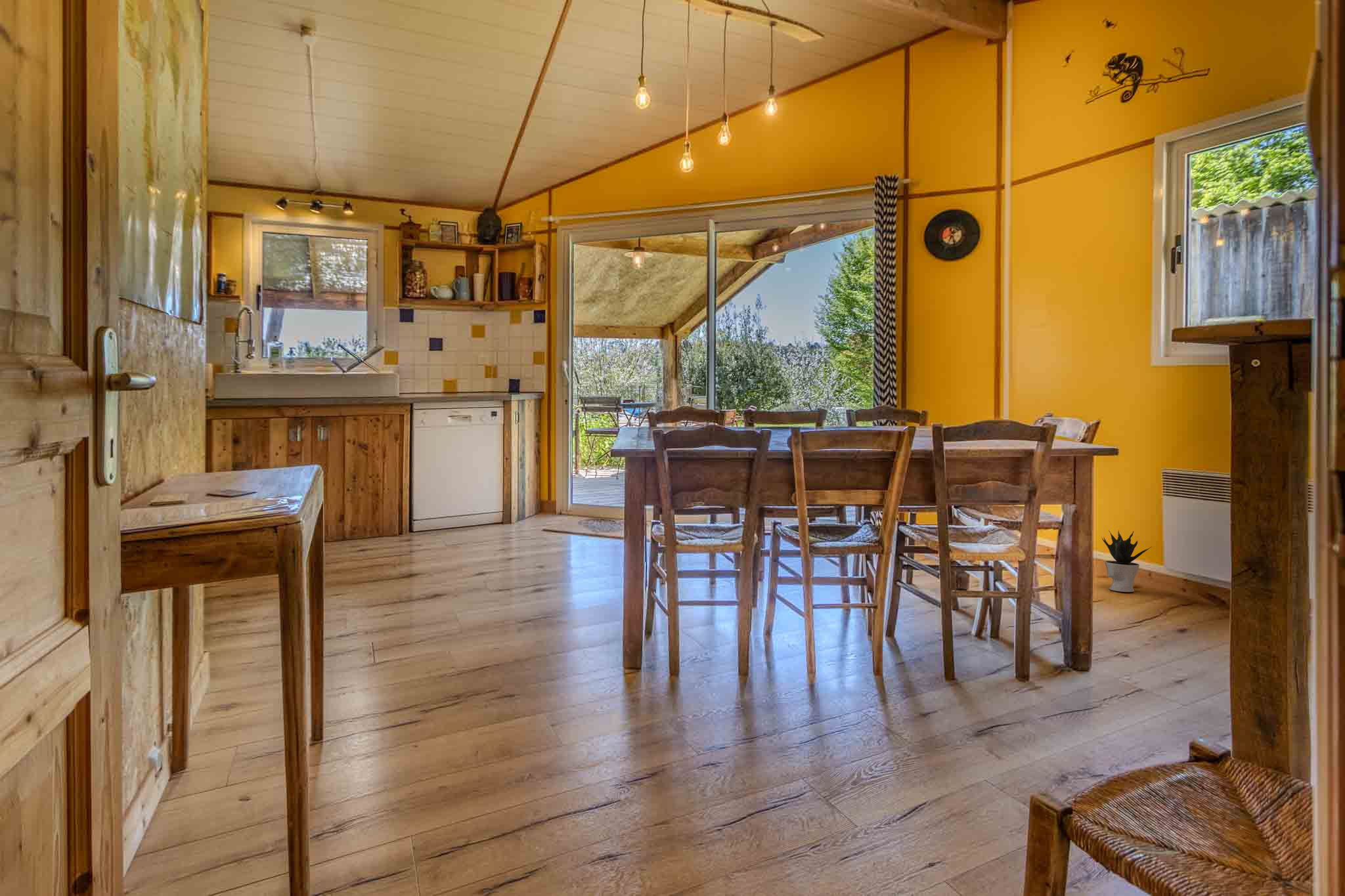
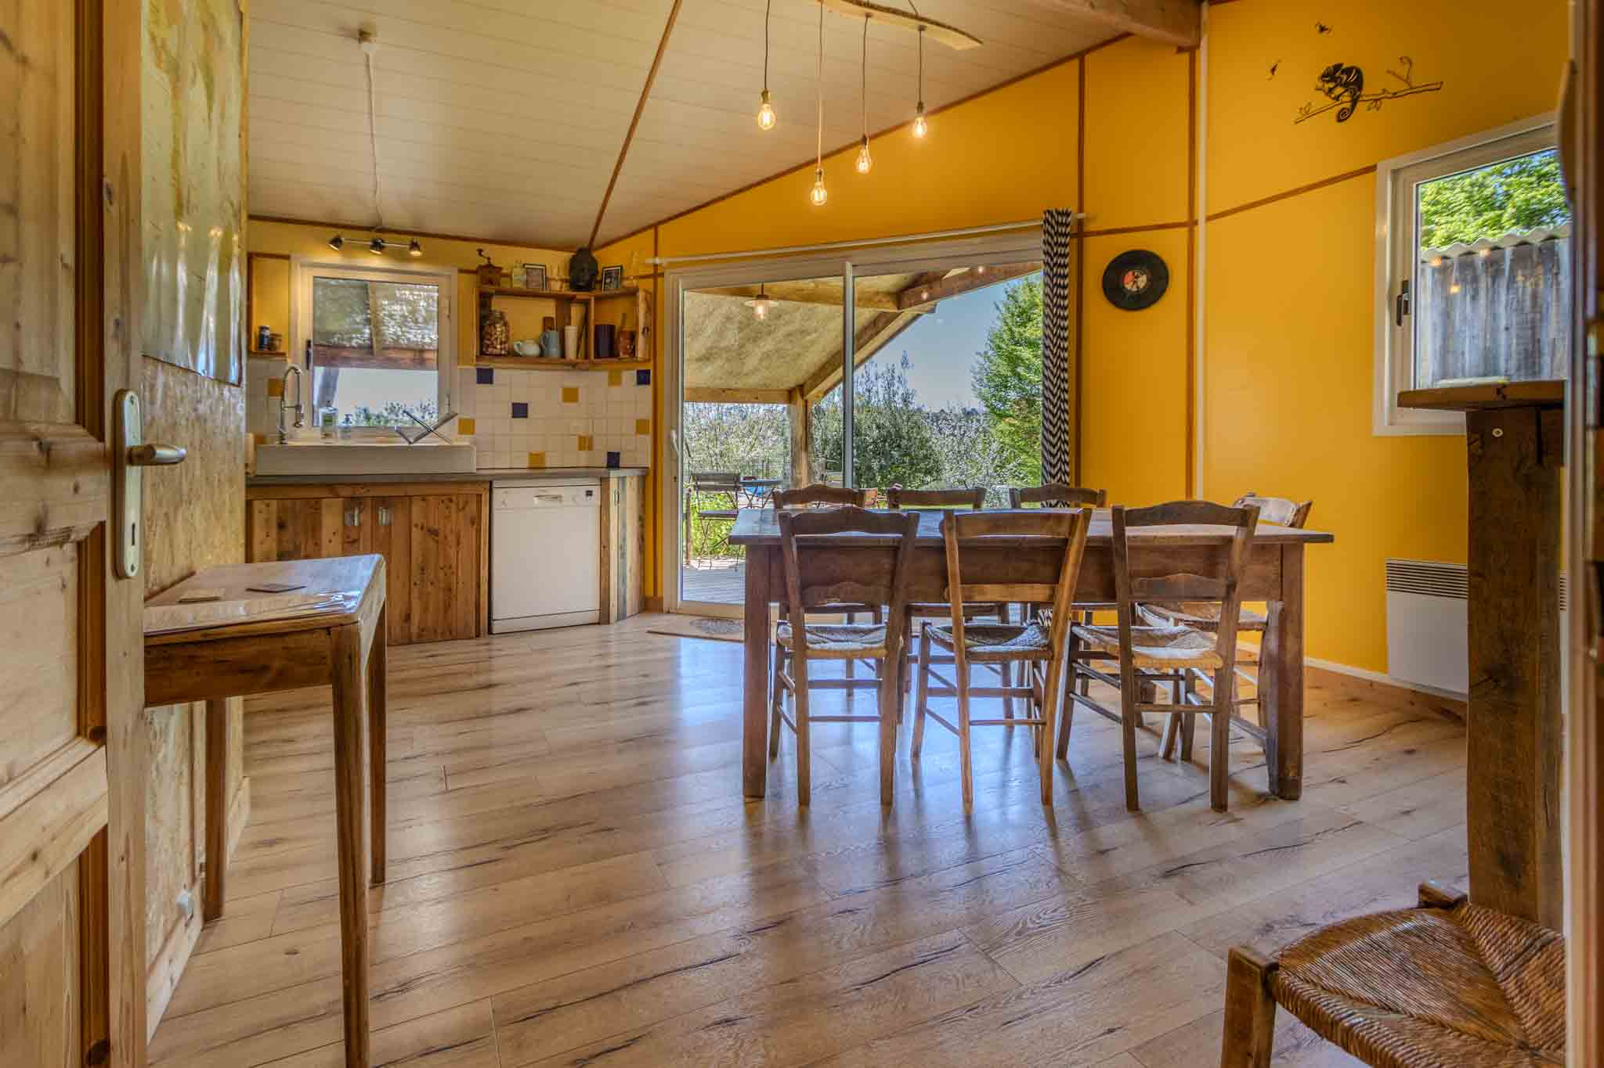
- potted plant (1119, 559)
